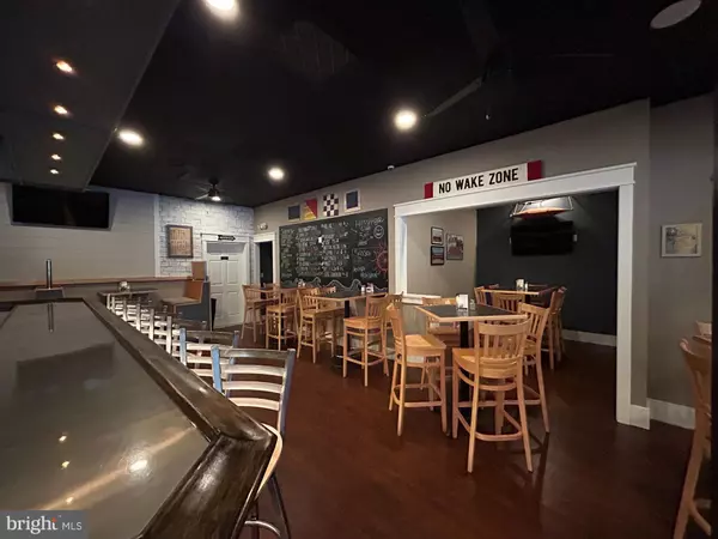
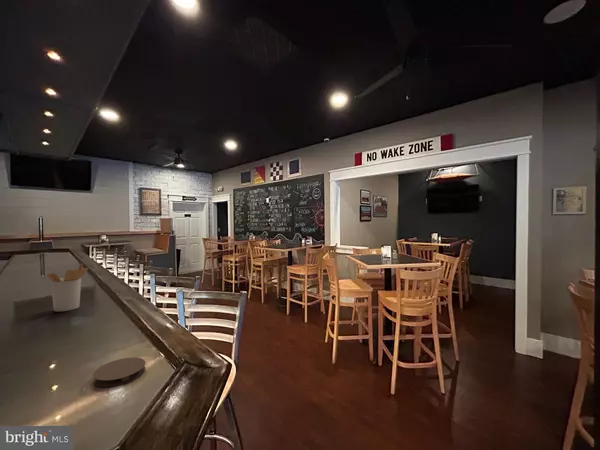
+ utensil holder (70, 287)
+ coaster (120, 371)
